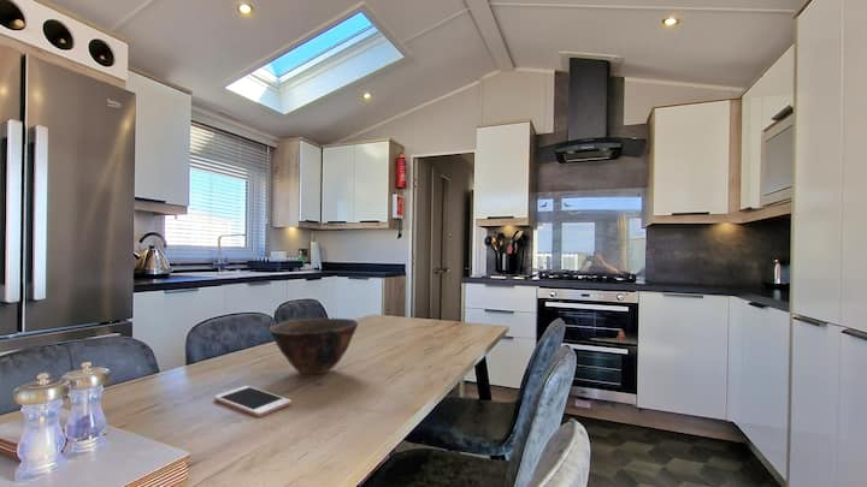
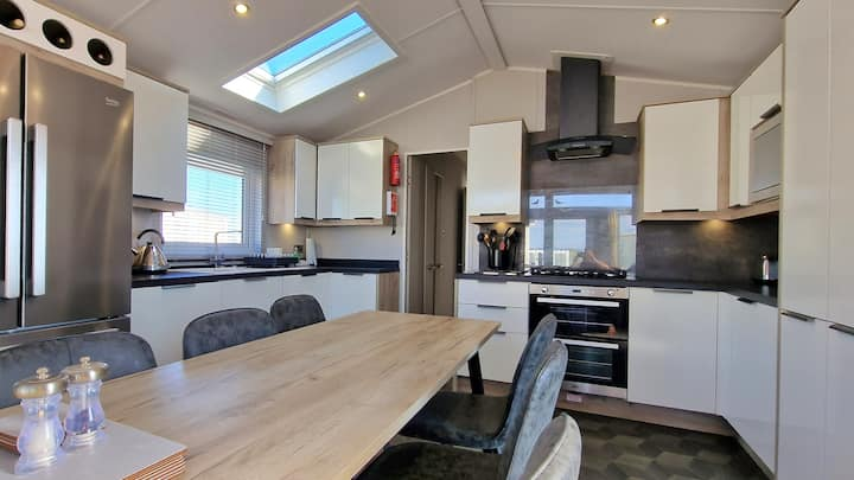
- bowl (314, 346)
- cell phone (252, 399)
